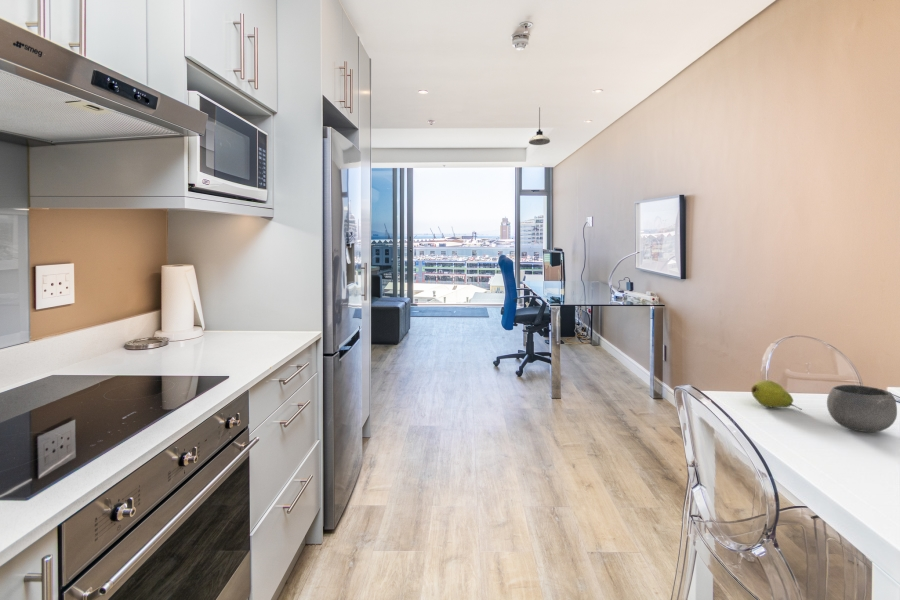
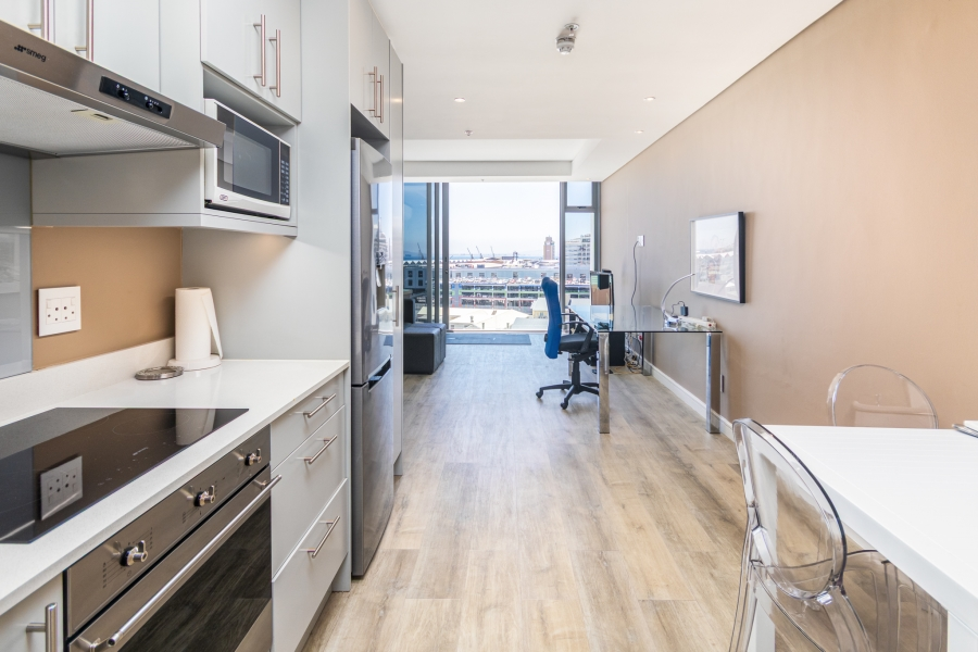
- pendant light (539, 125)
- bowl (860, 409)
- fruit (775, 394)
